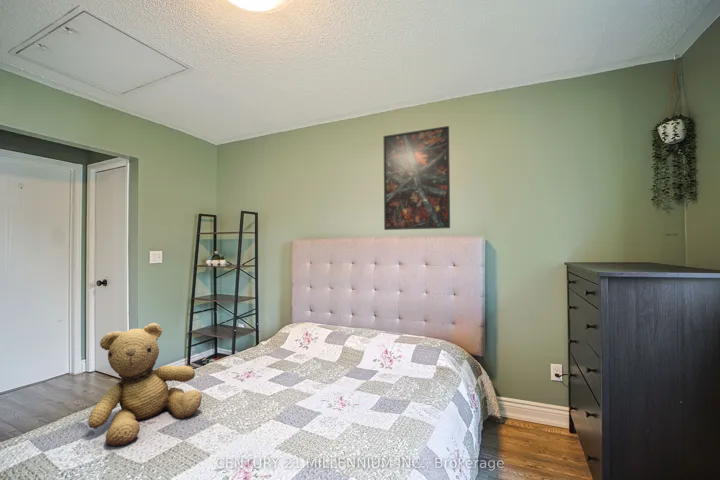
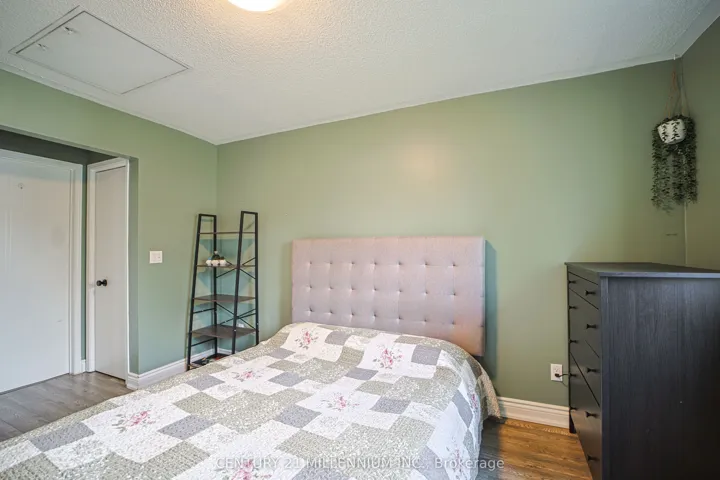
- teddy bear (147, 373)
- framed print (415, 180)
